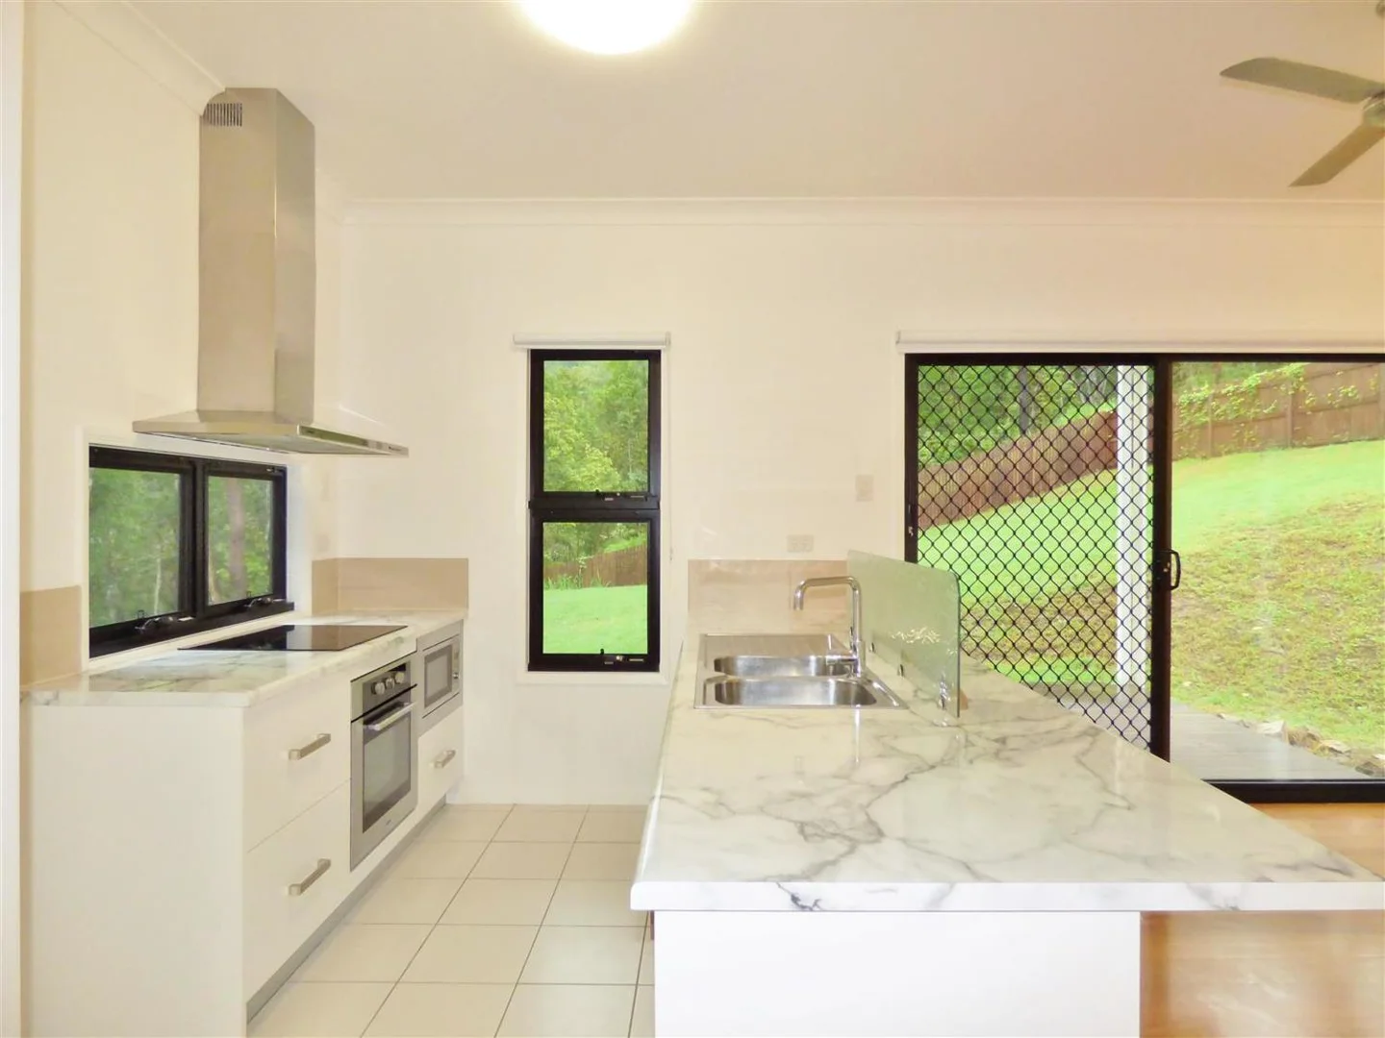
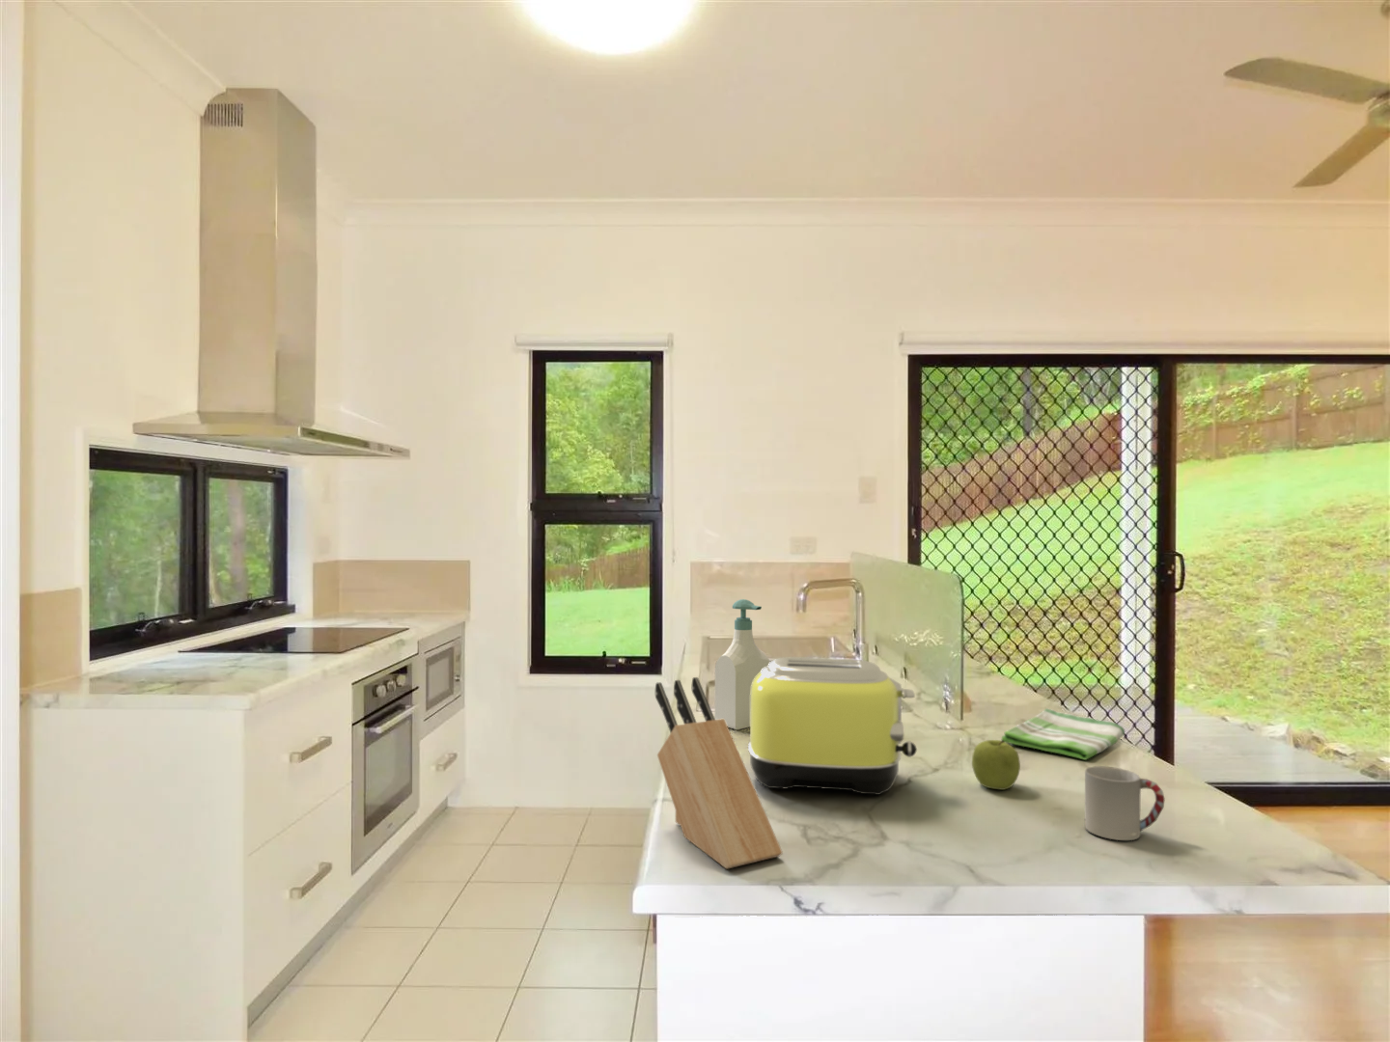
+ fruit (995, 762)
+ toaster (830, 721)
+ soap bottle (745, 661)
+ cup (1124, 802)
+ knife block (708, 761)
+ dish towel (1064, 731)
